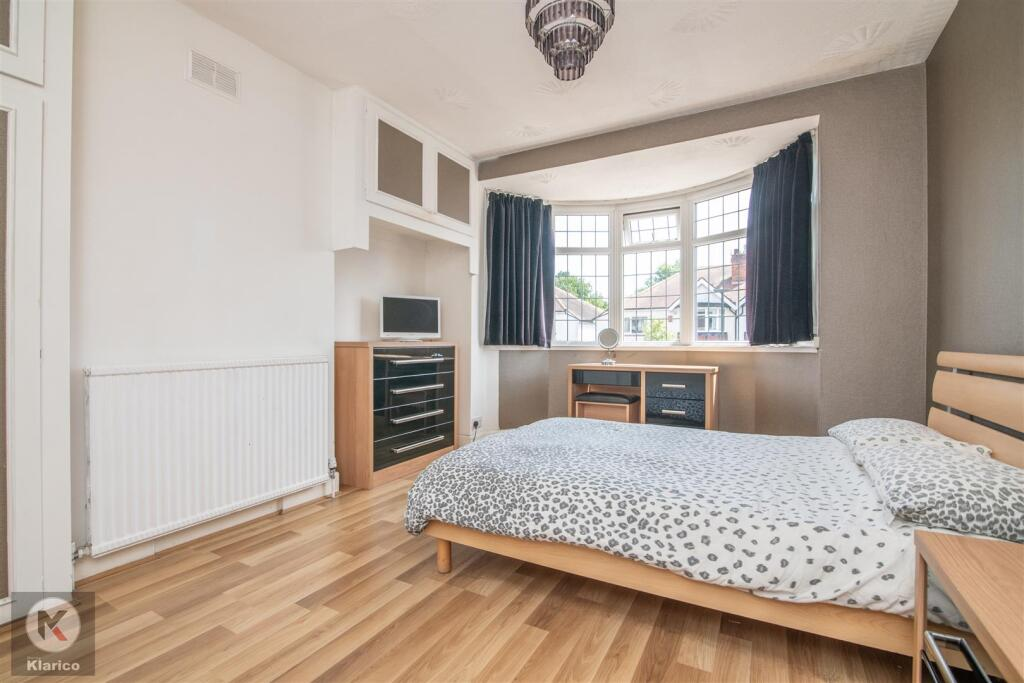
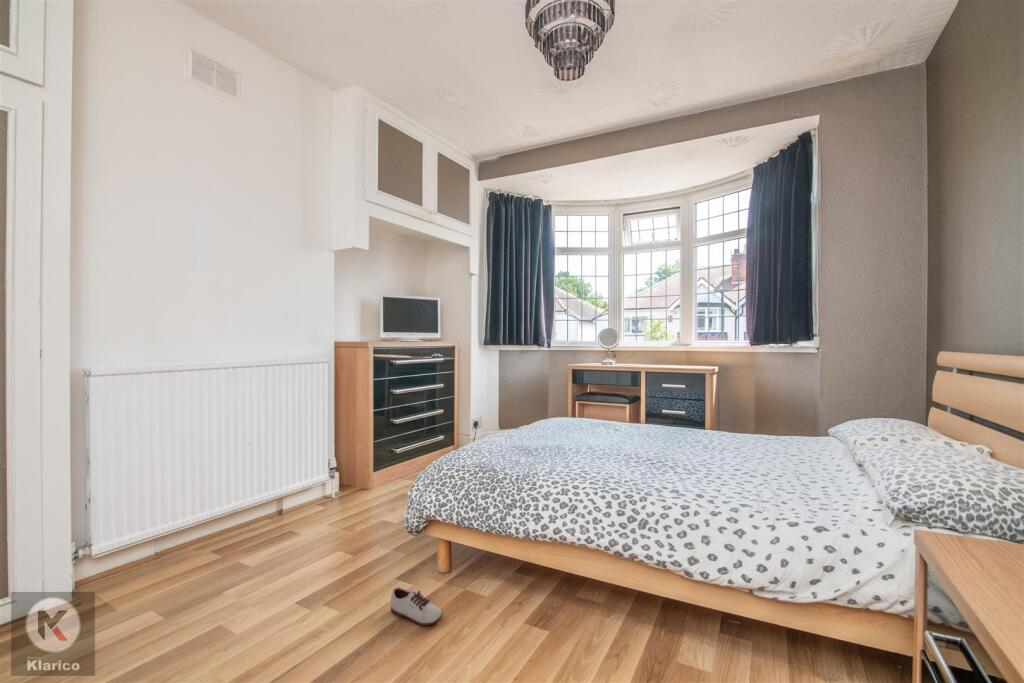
+ shoe (415, 605)
